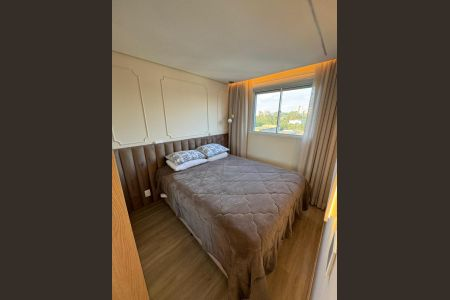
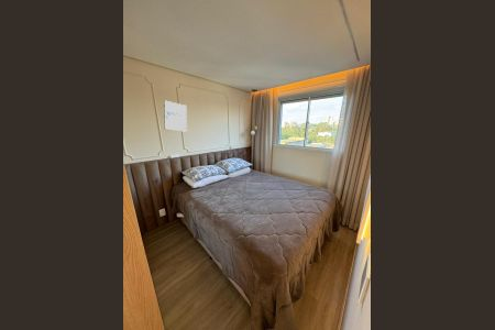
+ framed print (176, 117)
